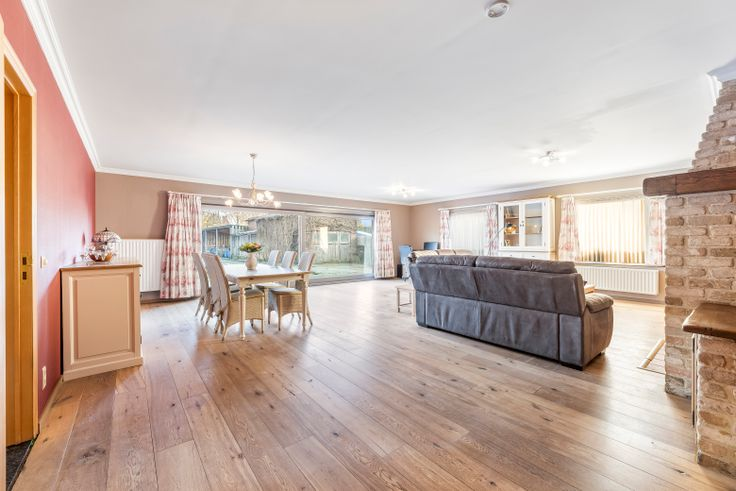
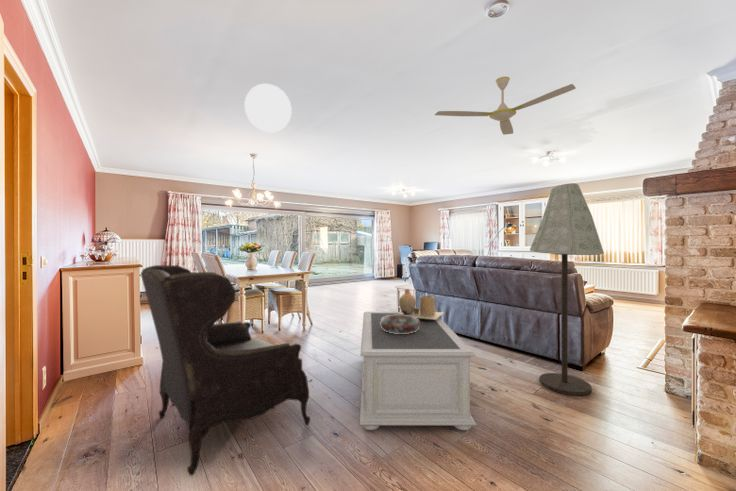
+ decorative bowl (399, 323)
+ ceiling fan (499, 106)
+ ceiling light (268, 108)
+ coffee table (406, 357)
+ armchair (224, 344)
+ vase (420, 302)
+ floor lamp (564, 285)
